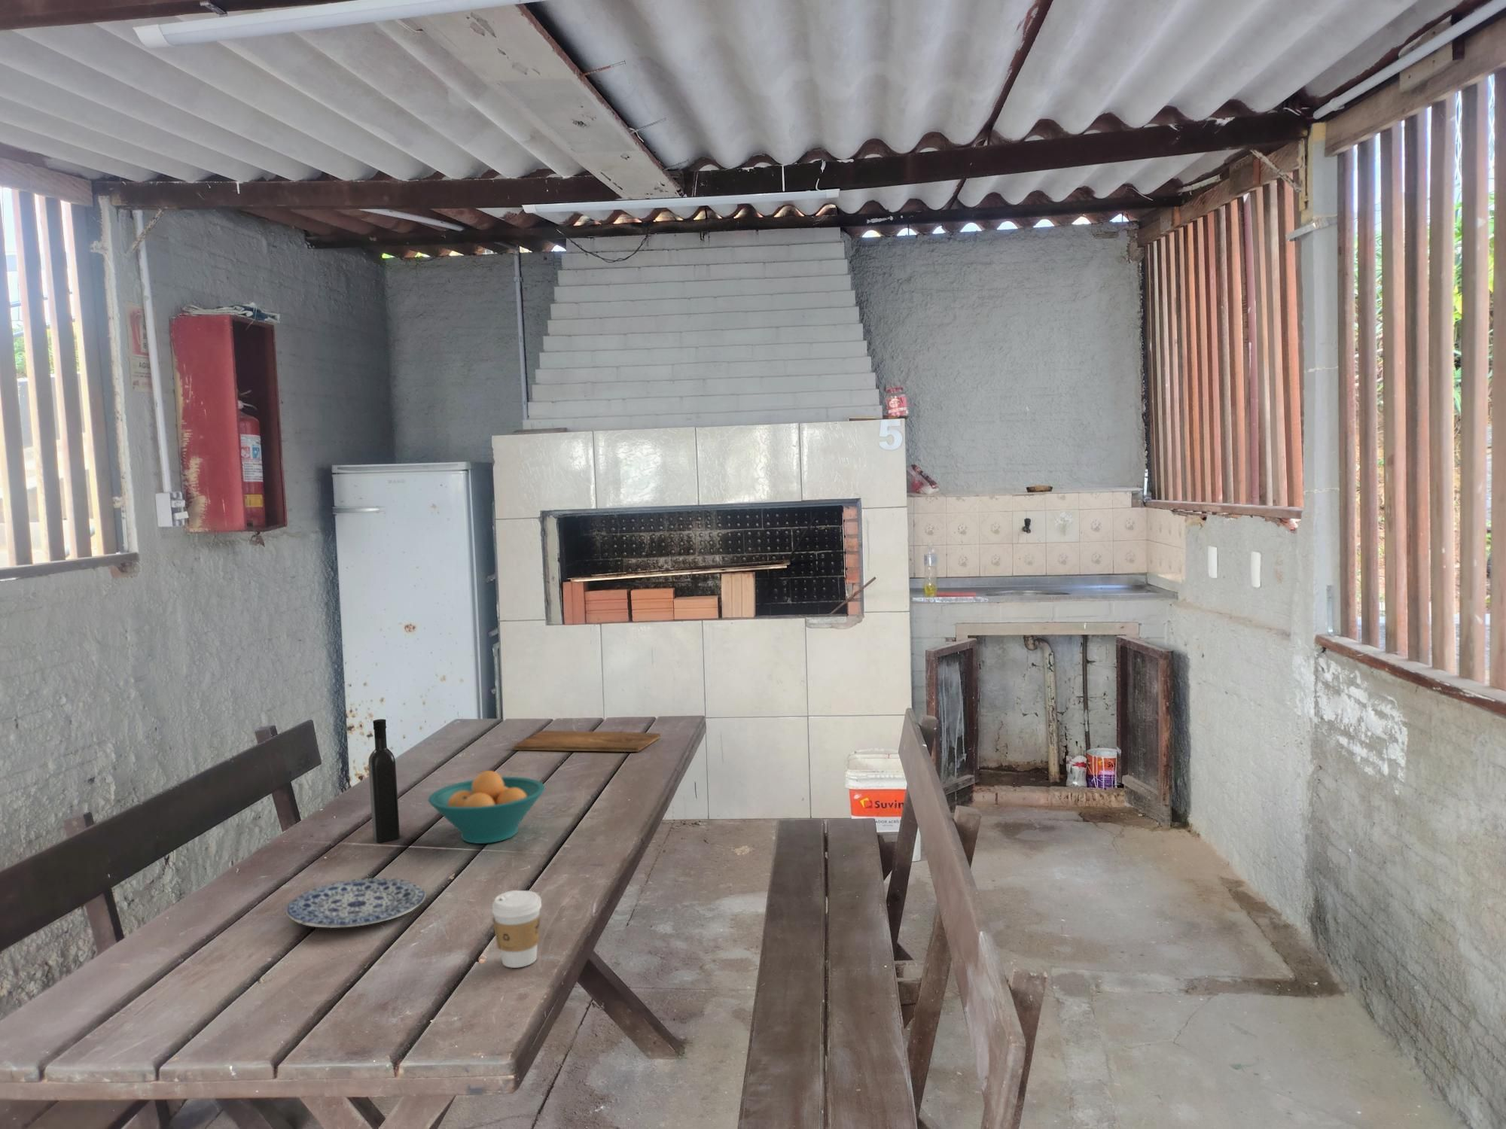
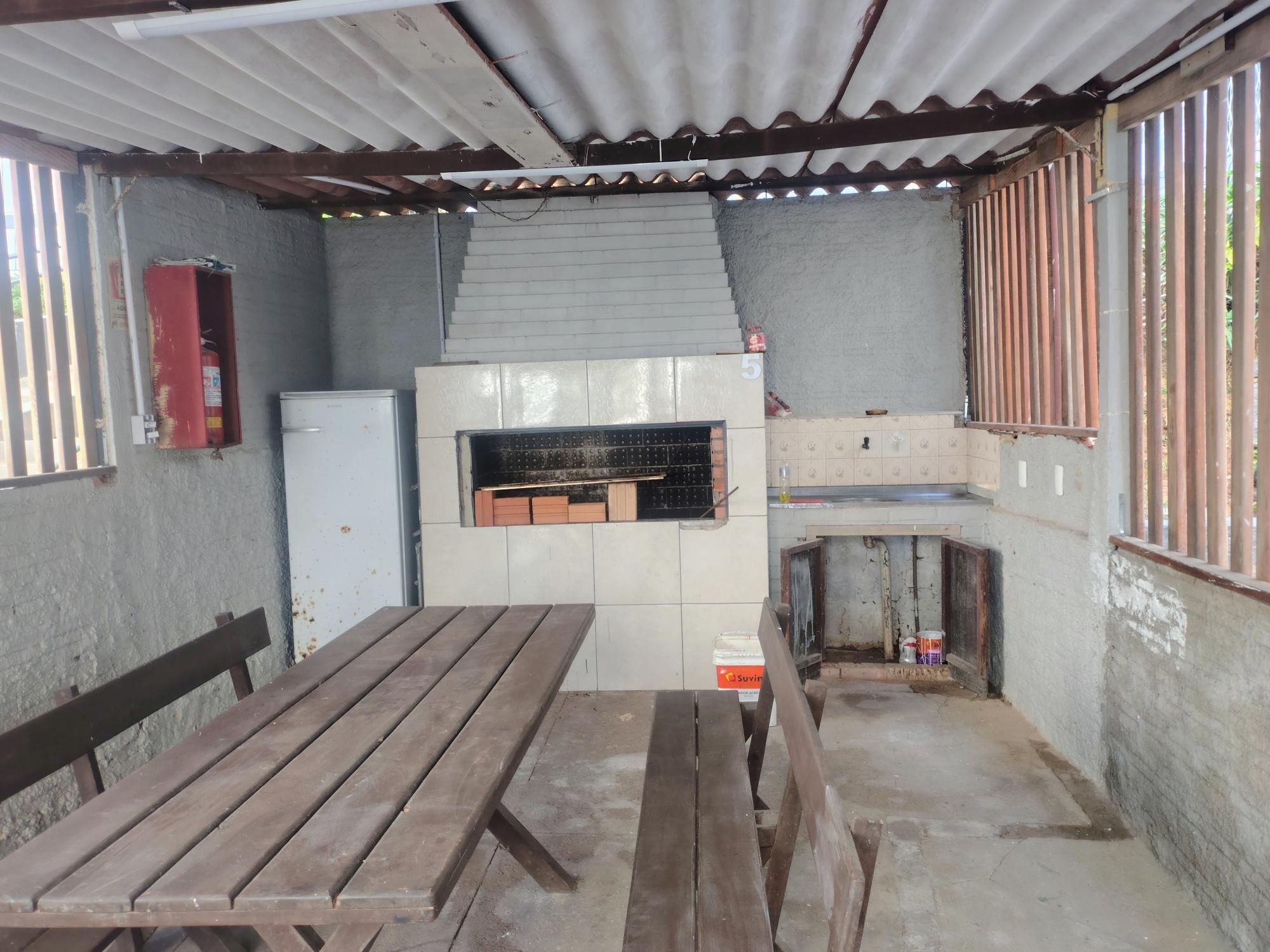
- coffee cup (518, 929)
- plate (357, 902)
- wine bottle (383, 779)
- cutting board (588, 741)
- fruit bowl (487, 803)
